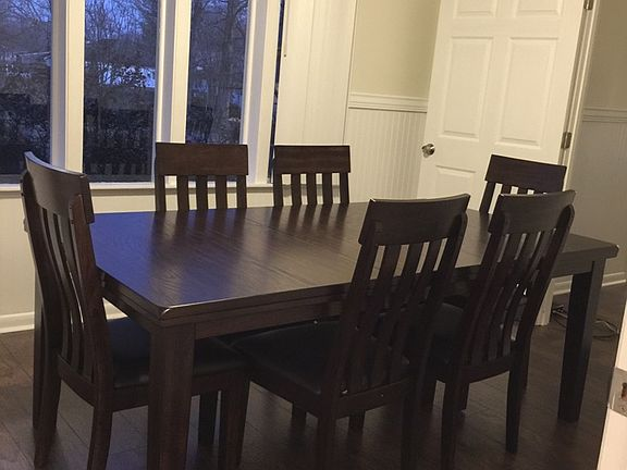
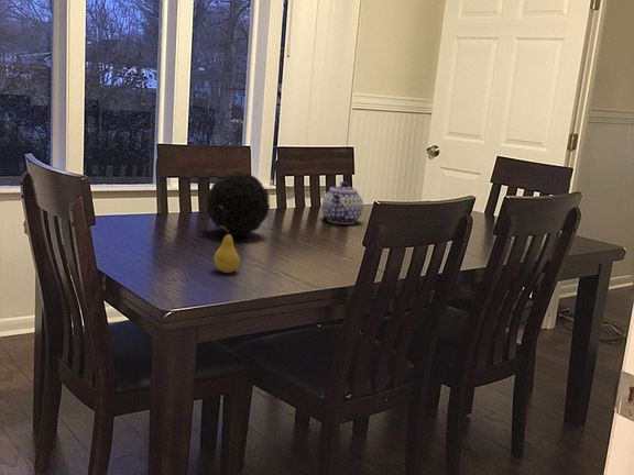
+ fruit (227, 248)
+ decorative orb (238, 203)
+ teapot (342, 201)
